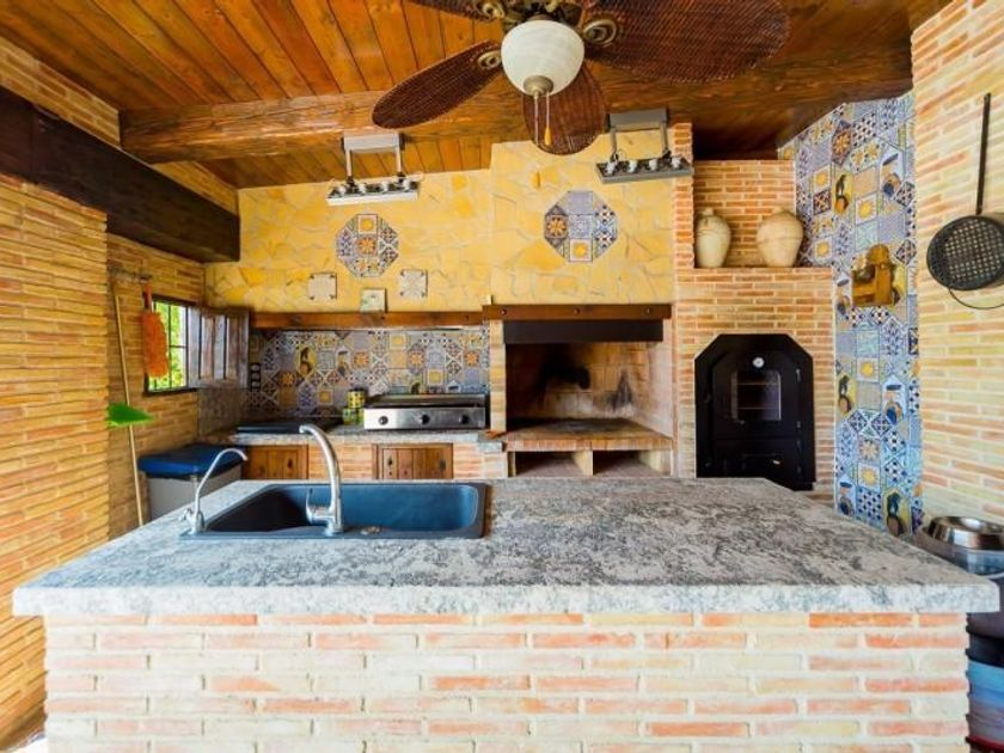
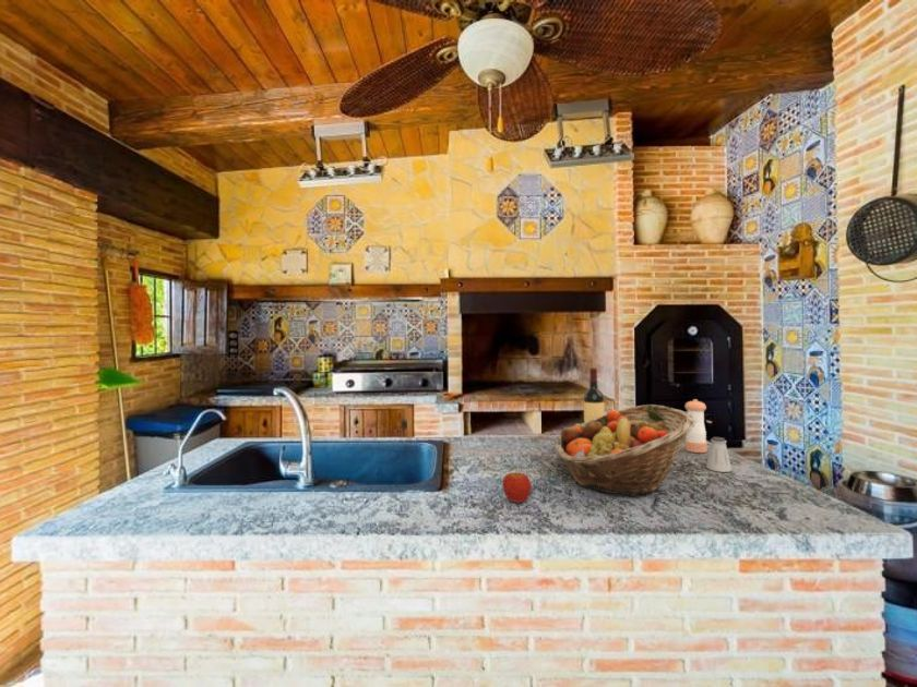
+ apple (516, 486)
+ wine bottle (594, 405)
+ fruit basket (620, 443)
+ saltshaker (718, 453)
+ pepper shaker (695, 424)
